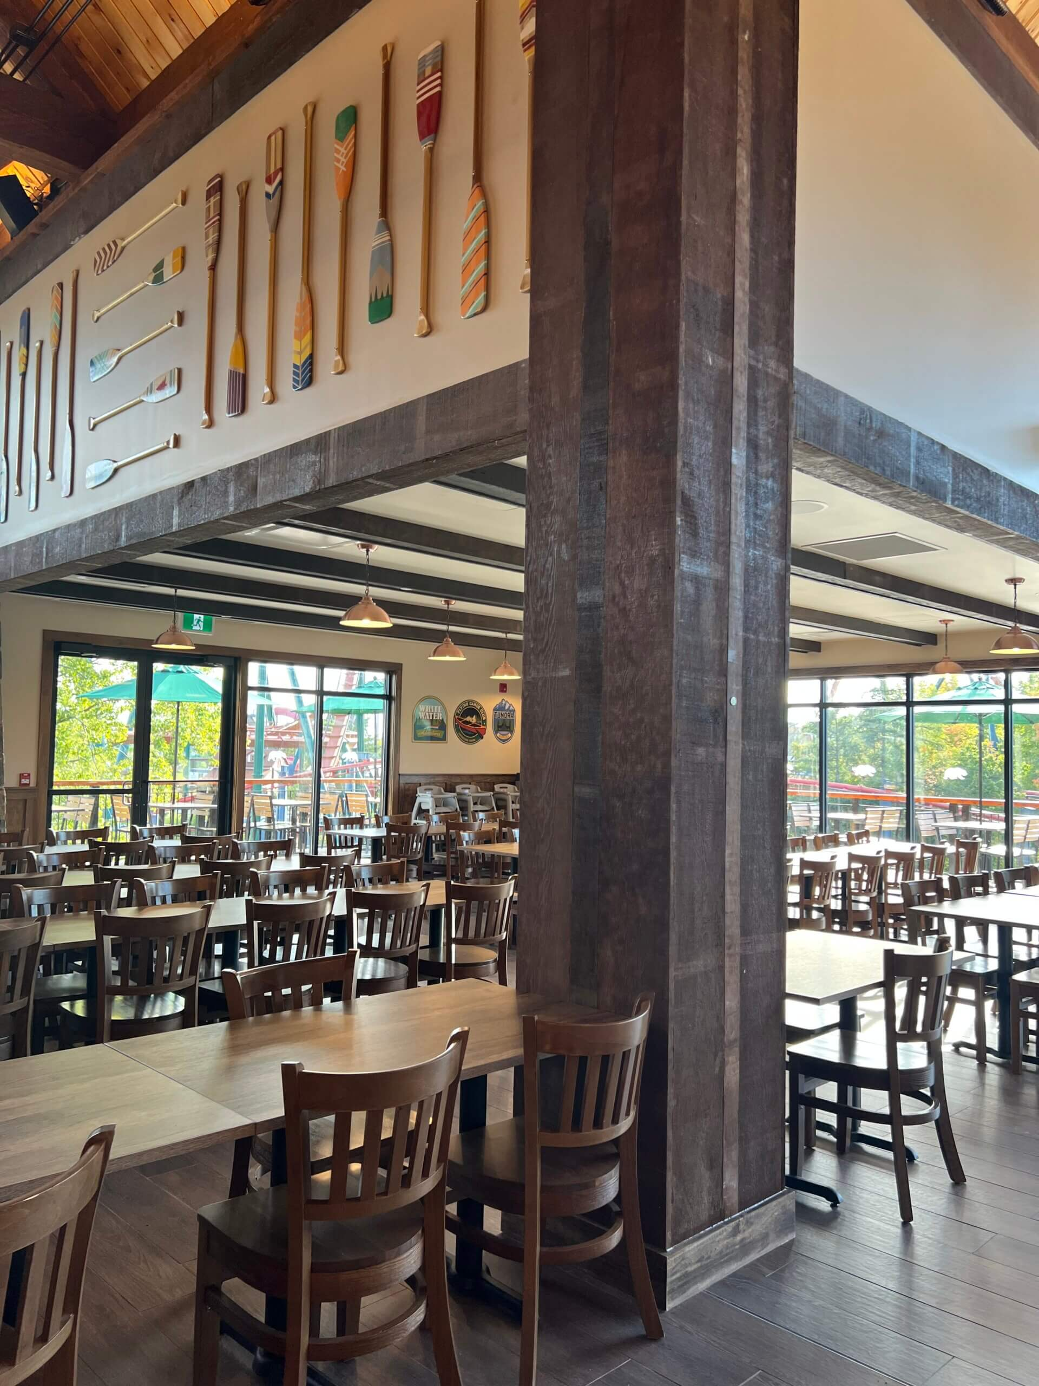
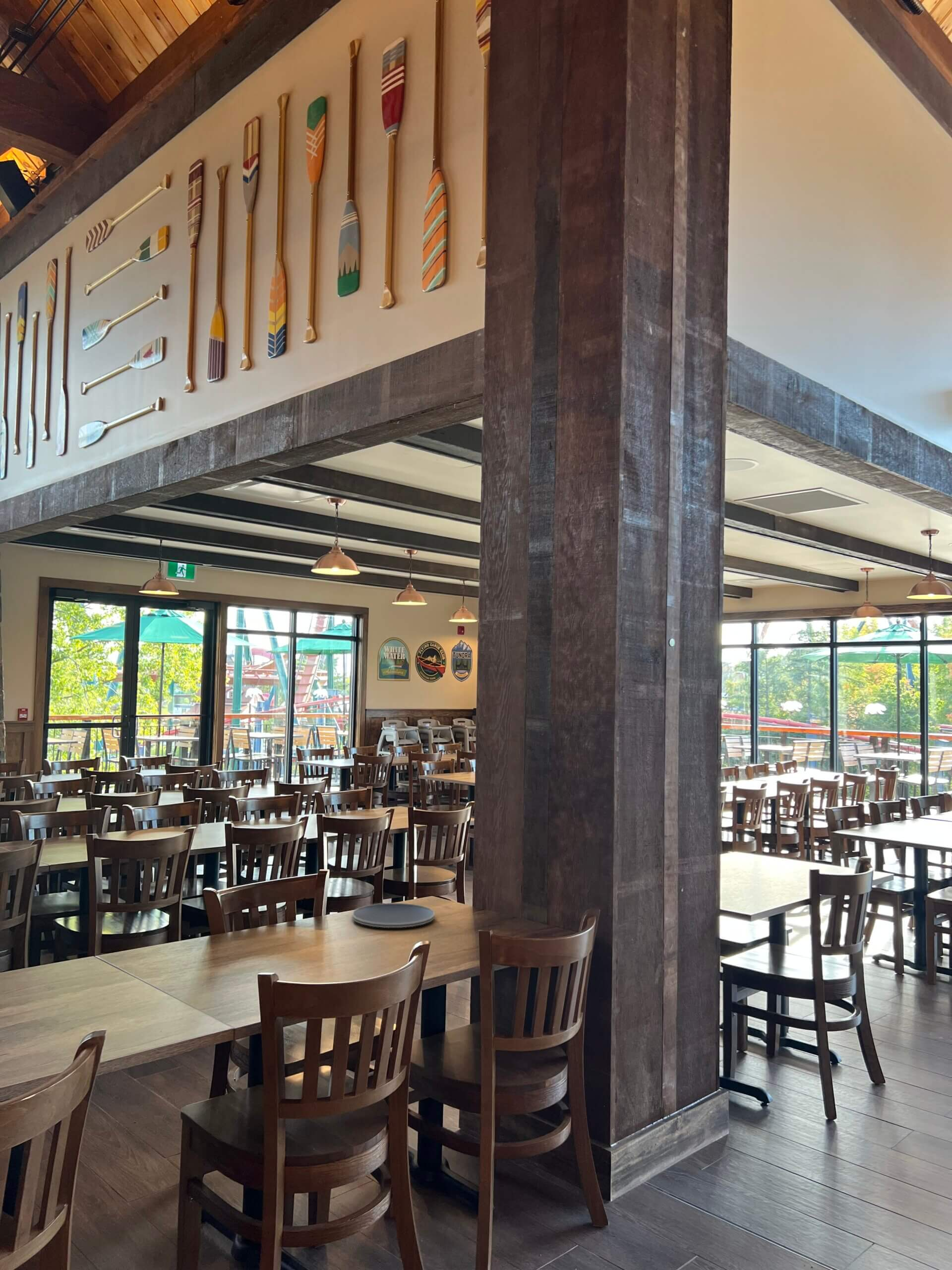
+ plate (393, 916)
